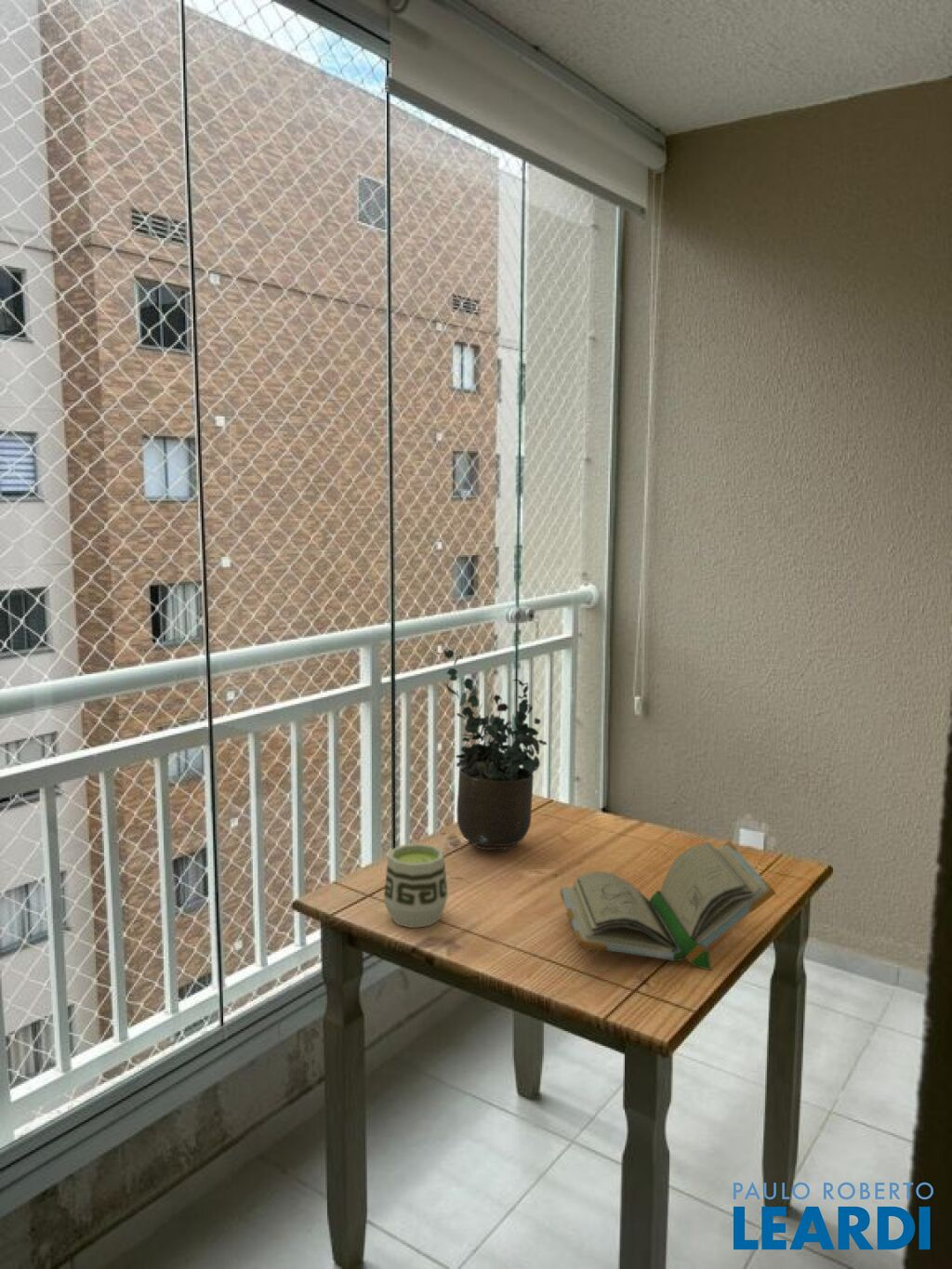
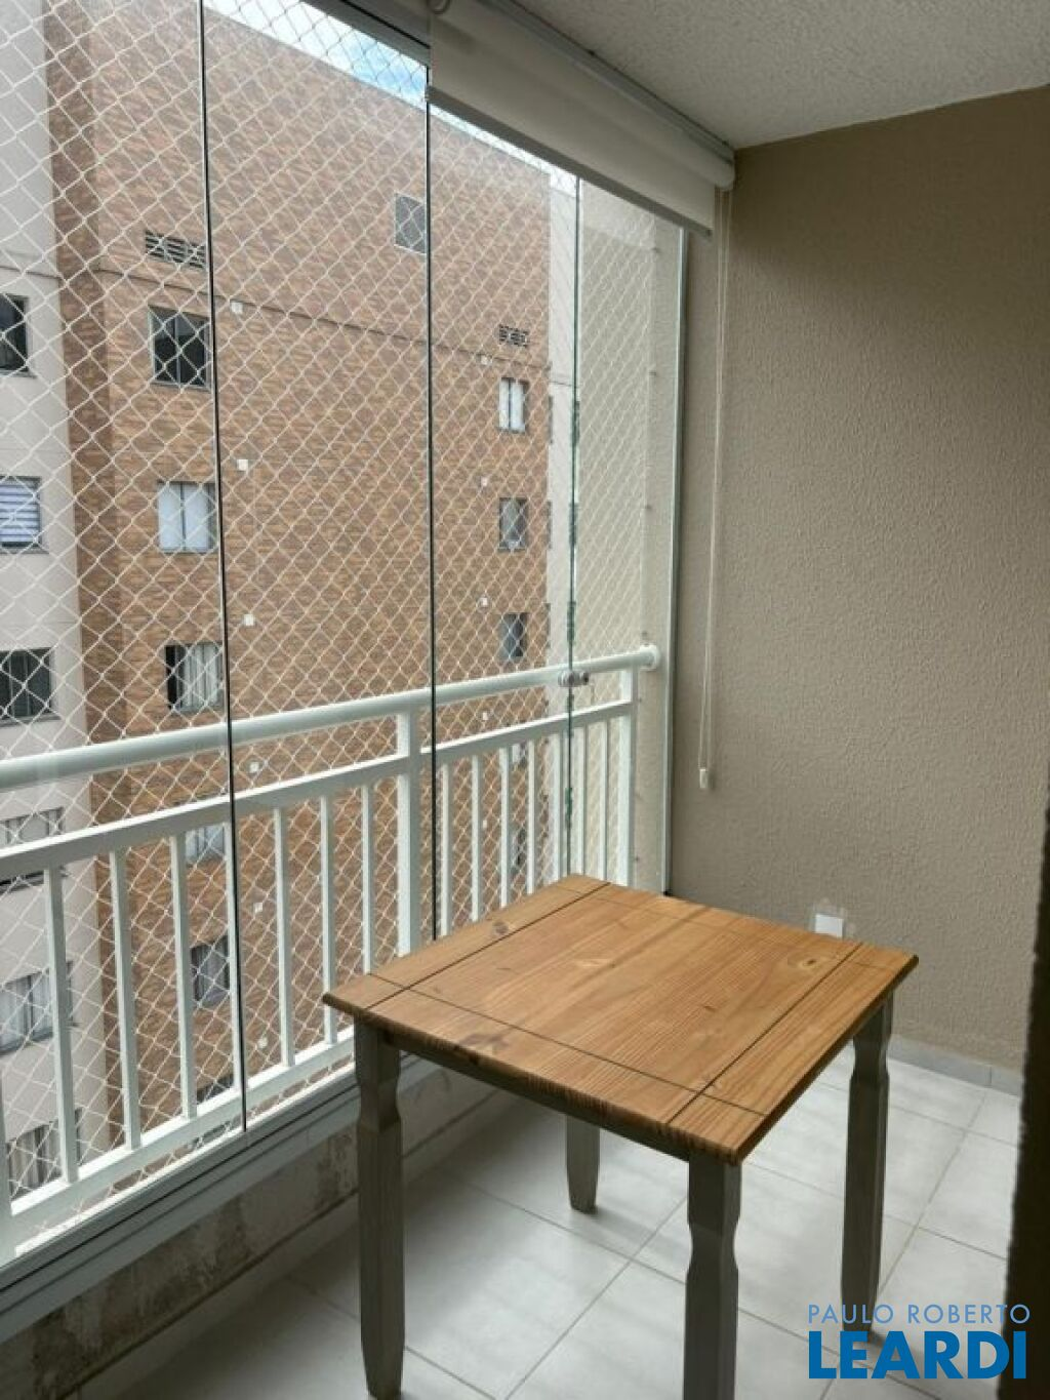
- cup (416, 885)
- book (661, 901)
- potted plant (493, 749)
